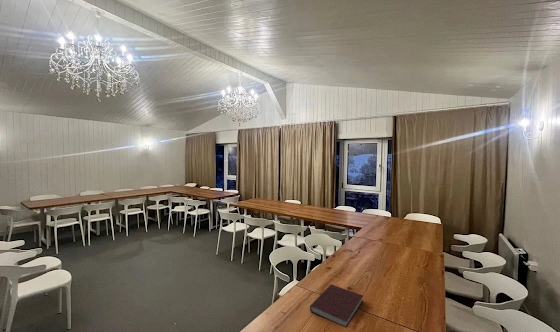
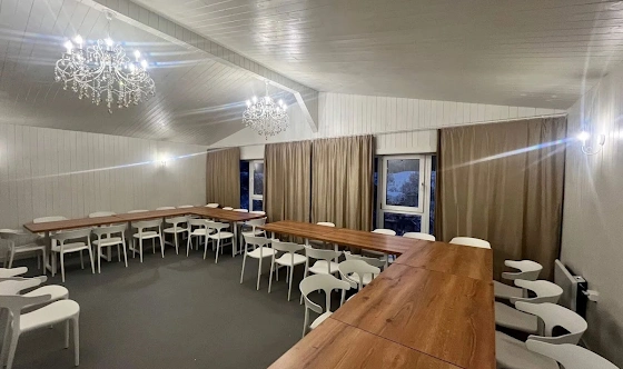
- notebook (337, 303)
